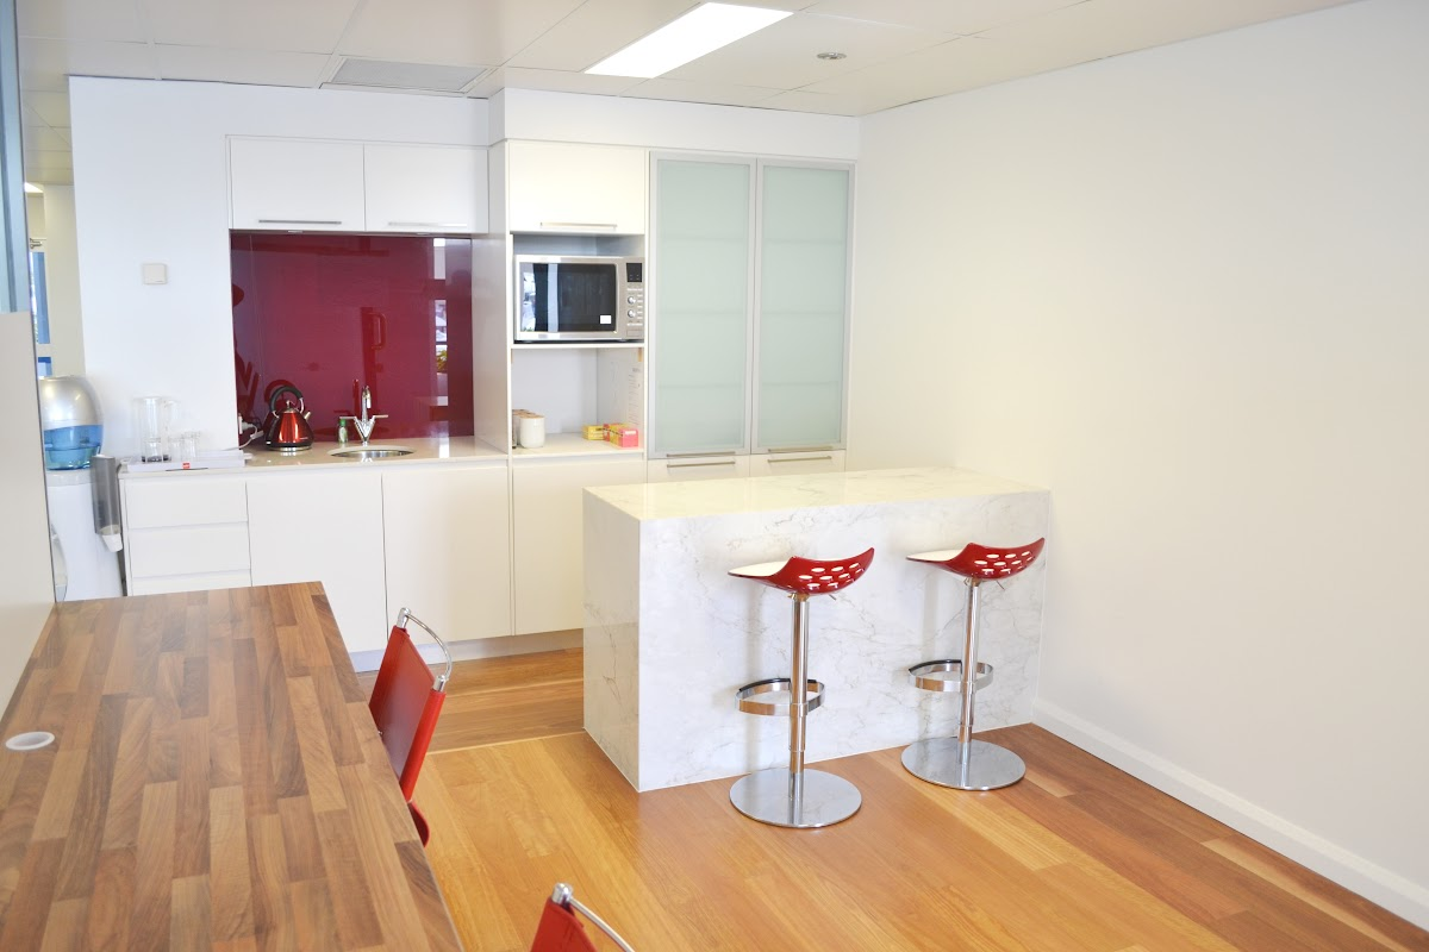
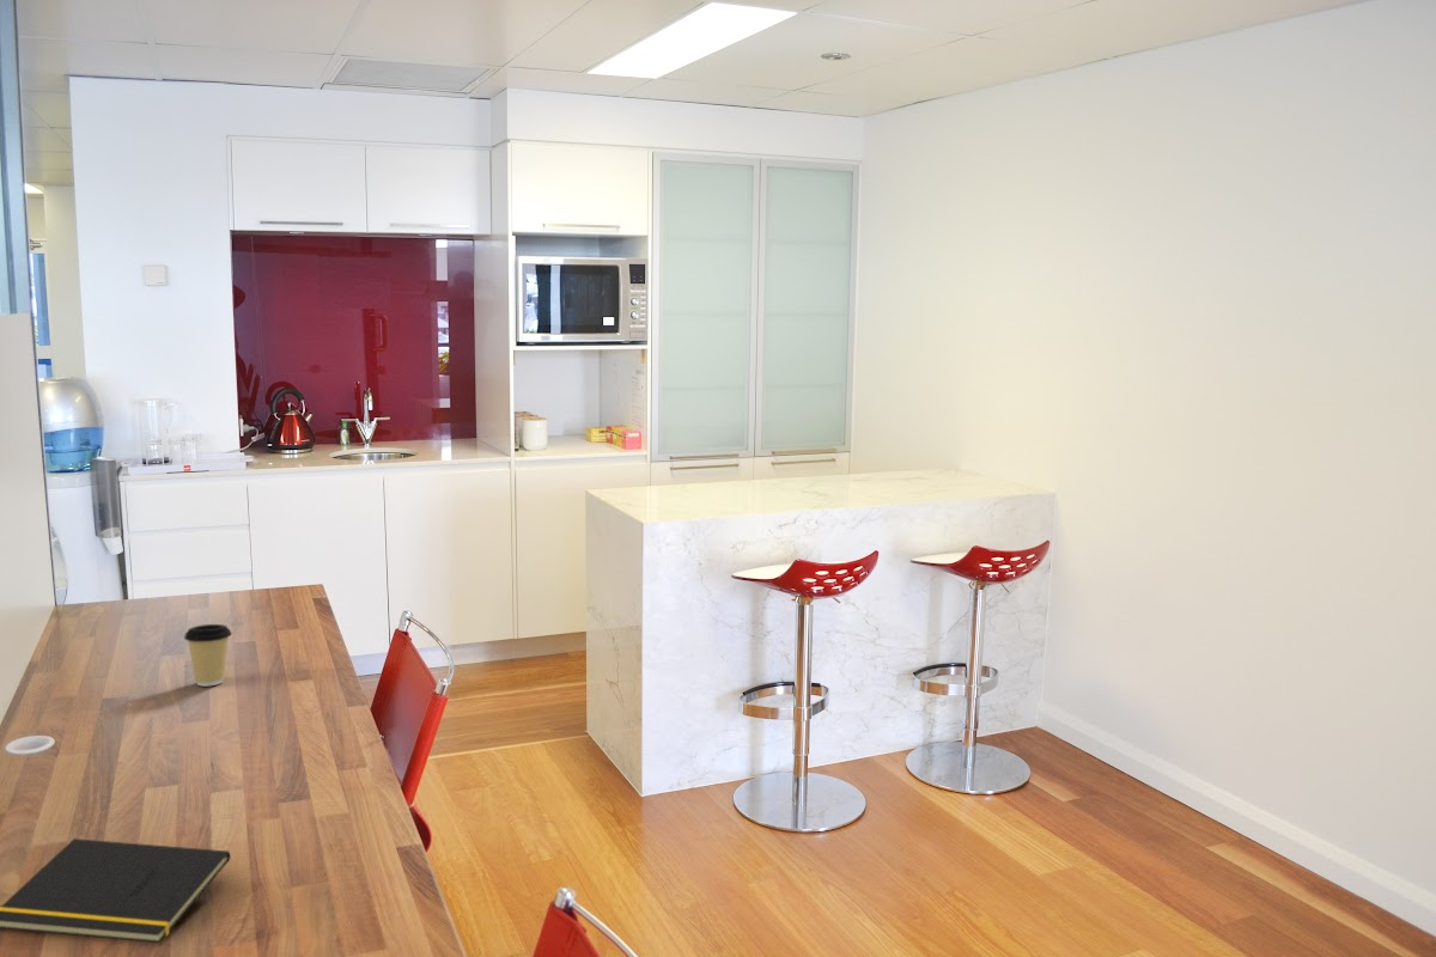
+ notepad (114, 888)
+ coffee cup (208, 654)
